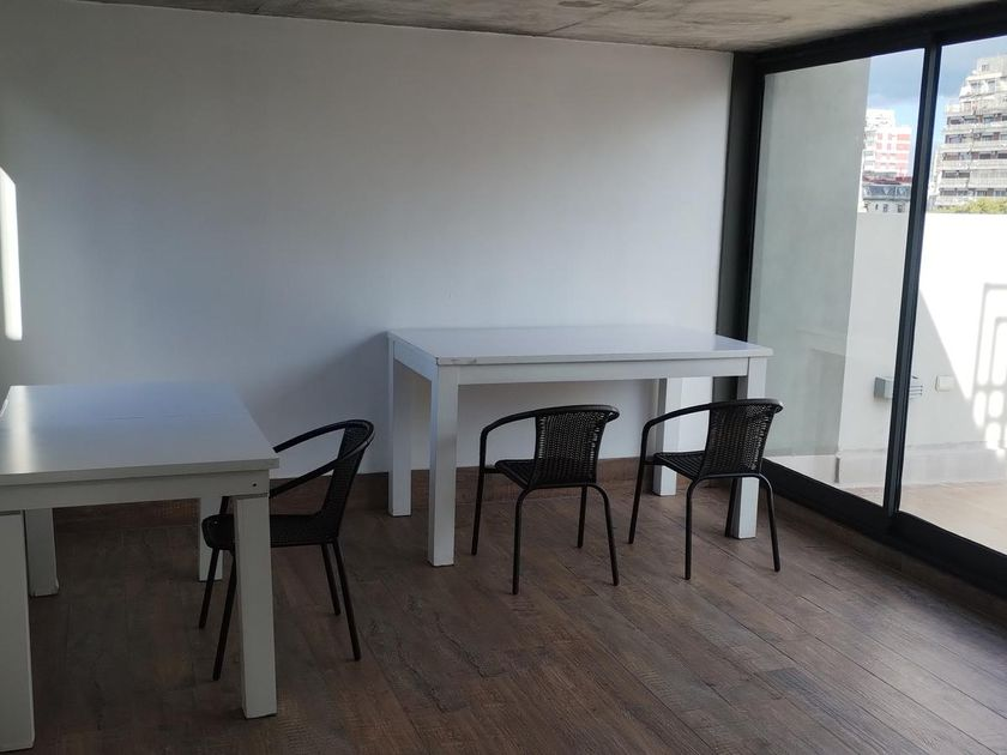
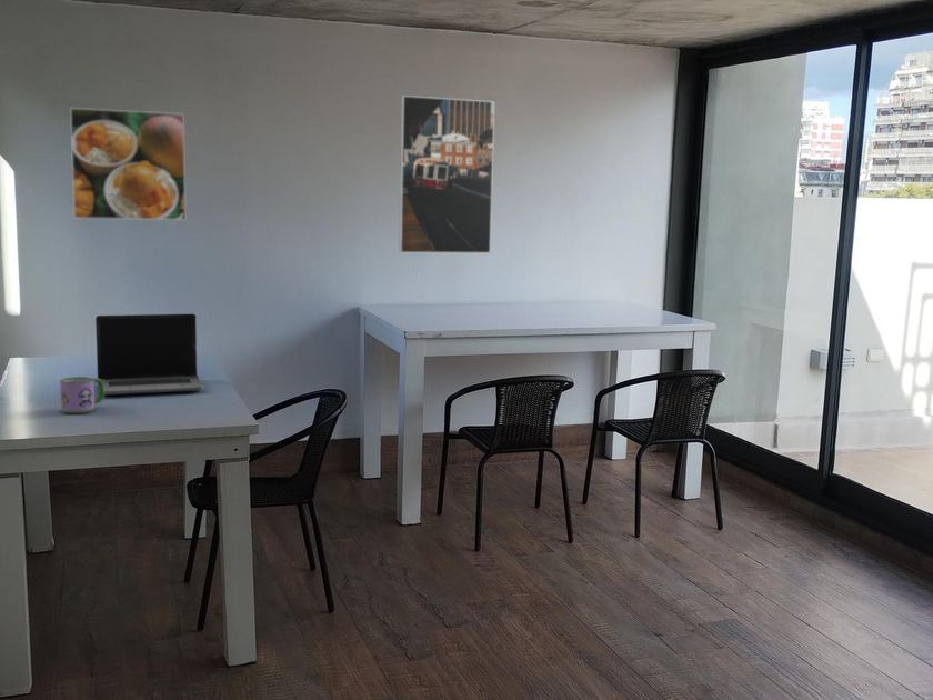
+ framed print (129, 164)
+ laptop computer (149, 353)
+ mug (82, 393)
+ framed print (447, 177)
